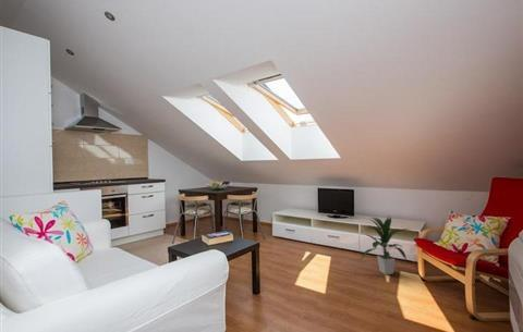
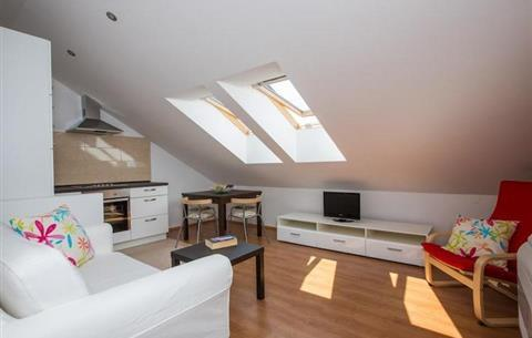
- indoor plant (382, 243)
